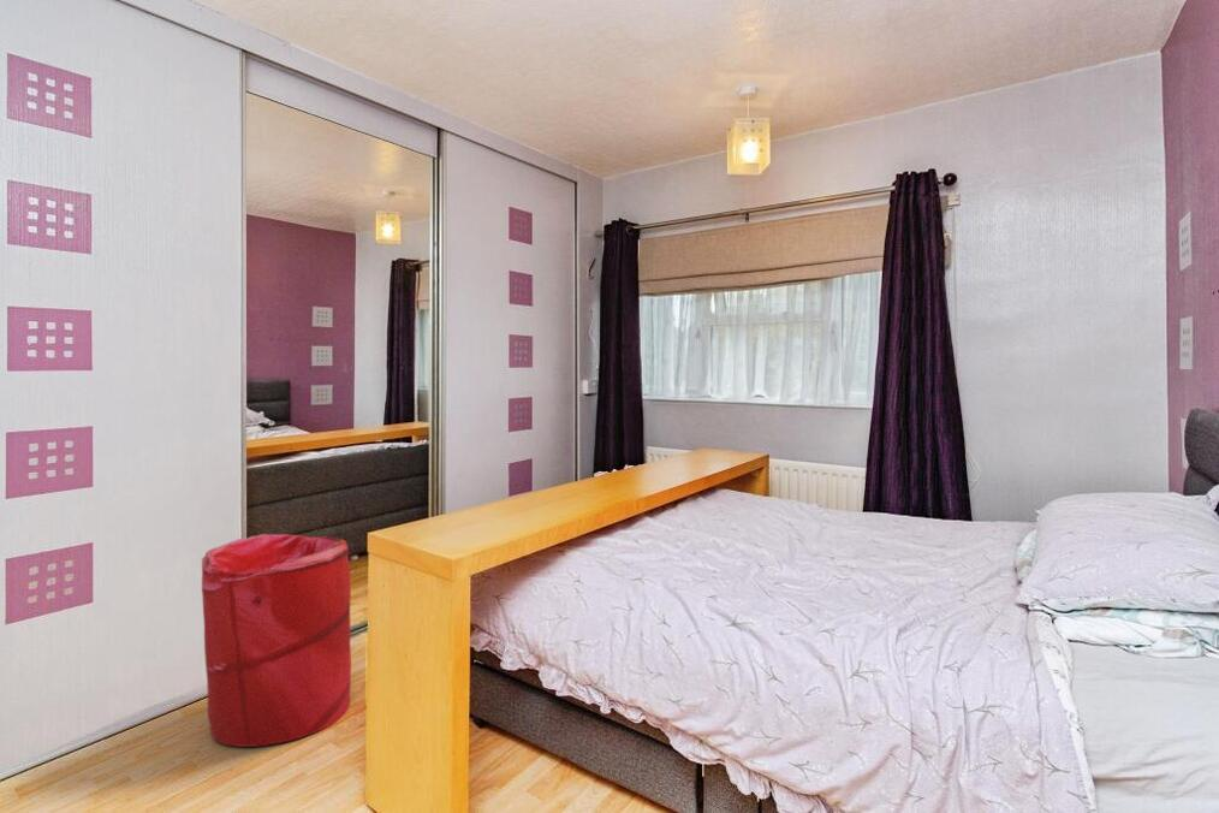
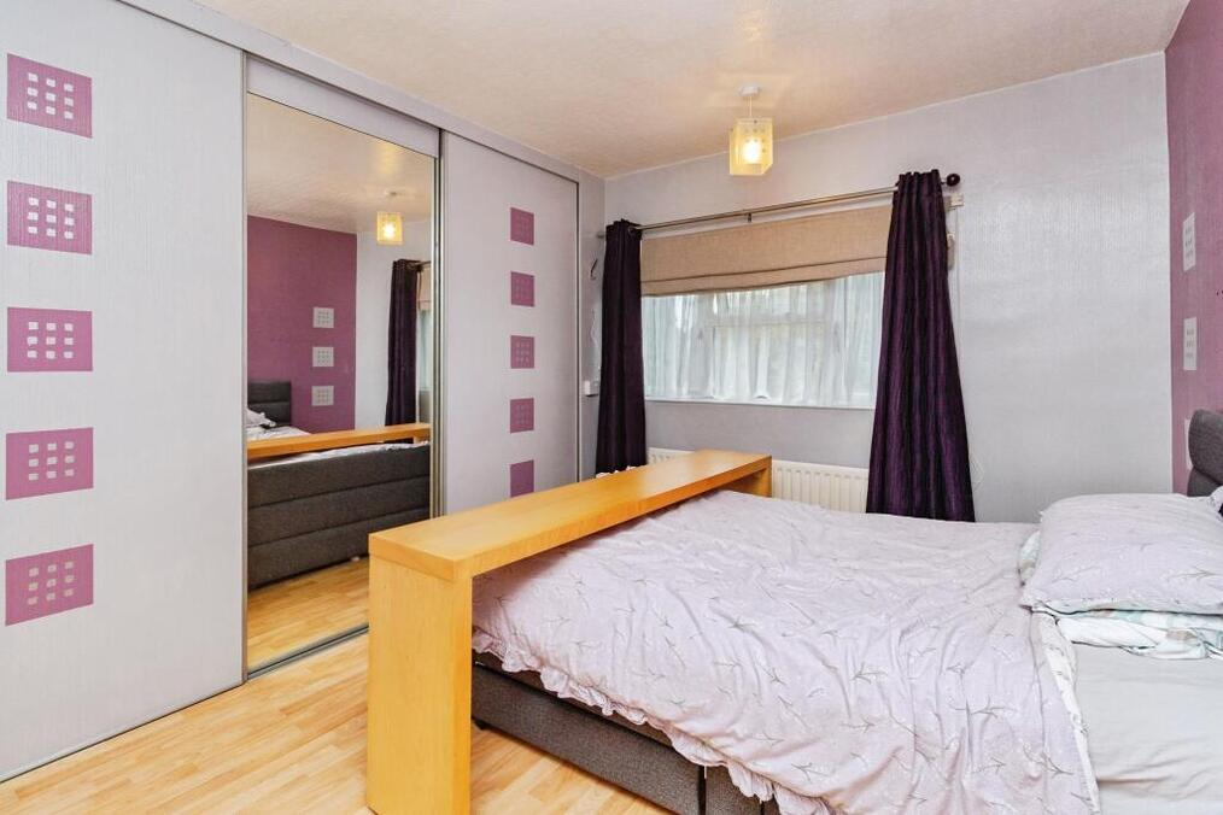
- laundry hamper (279, 629)
